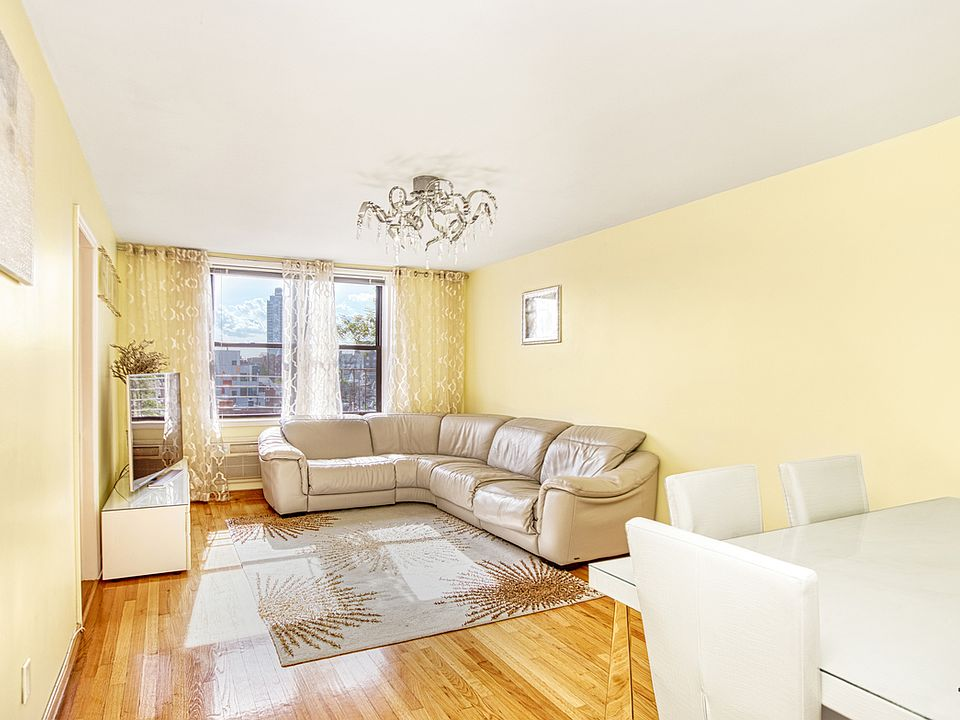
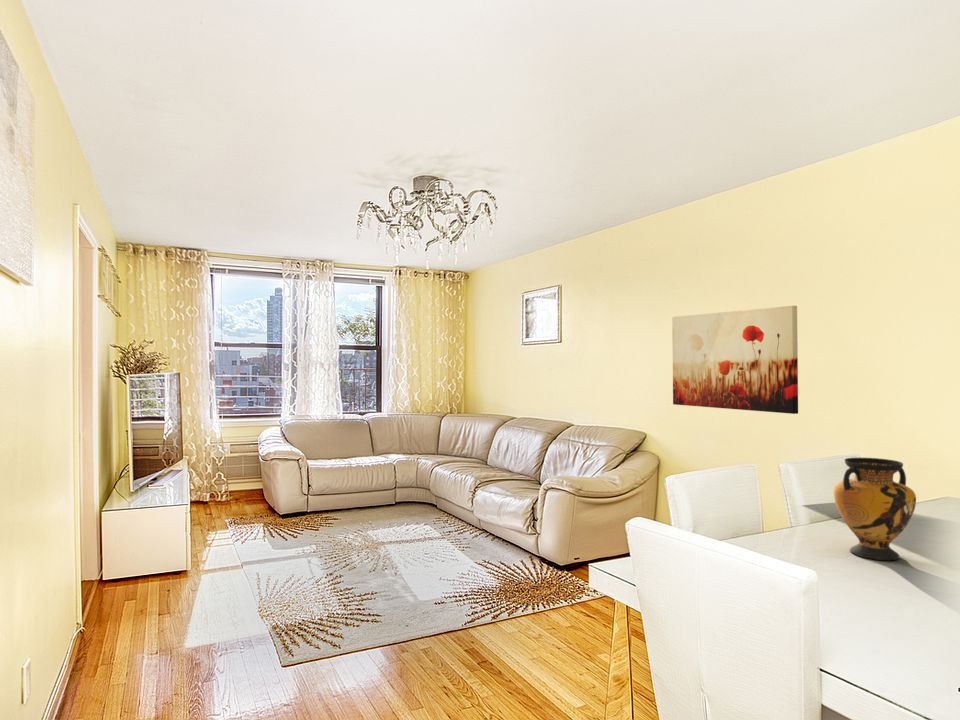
+ wall art (728, 360)
+ vase (873, 507)
